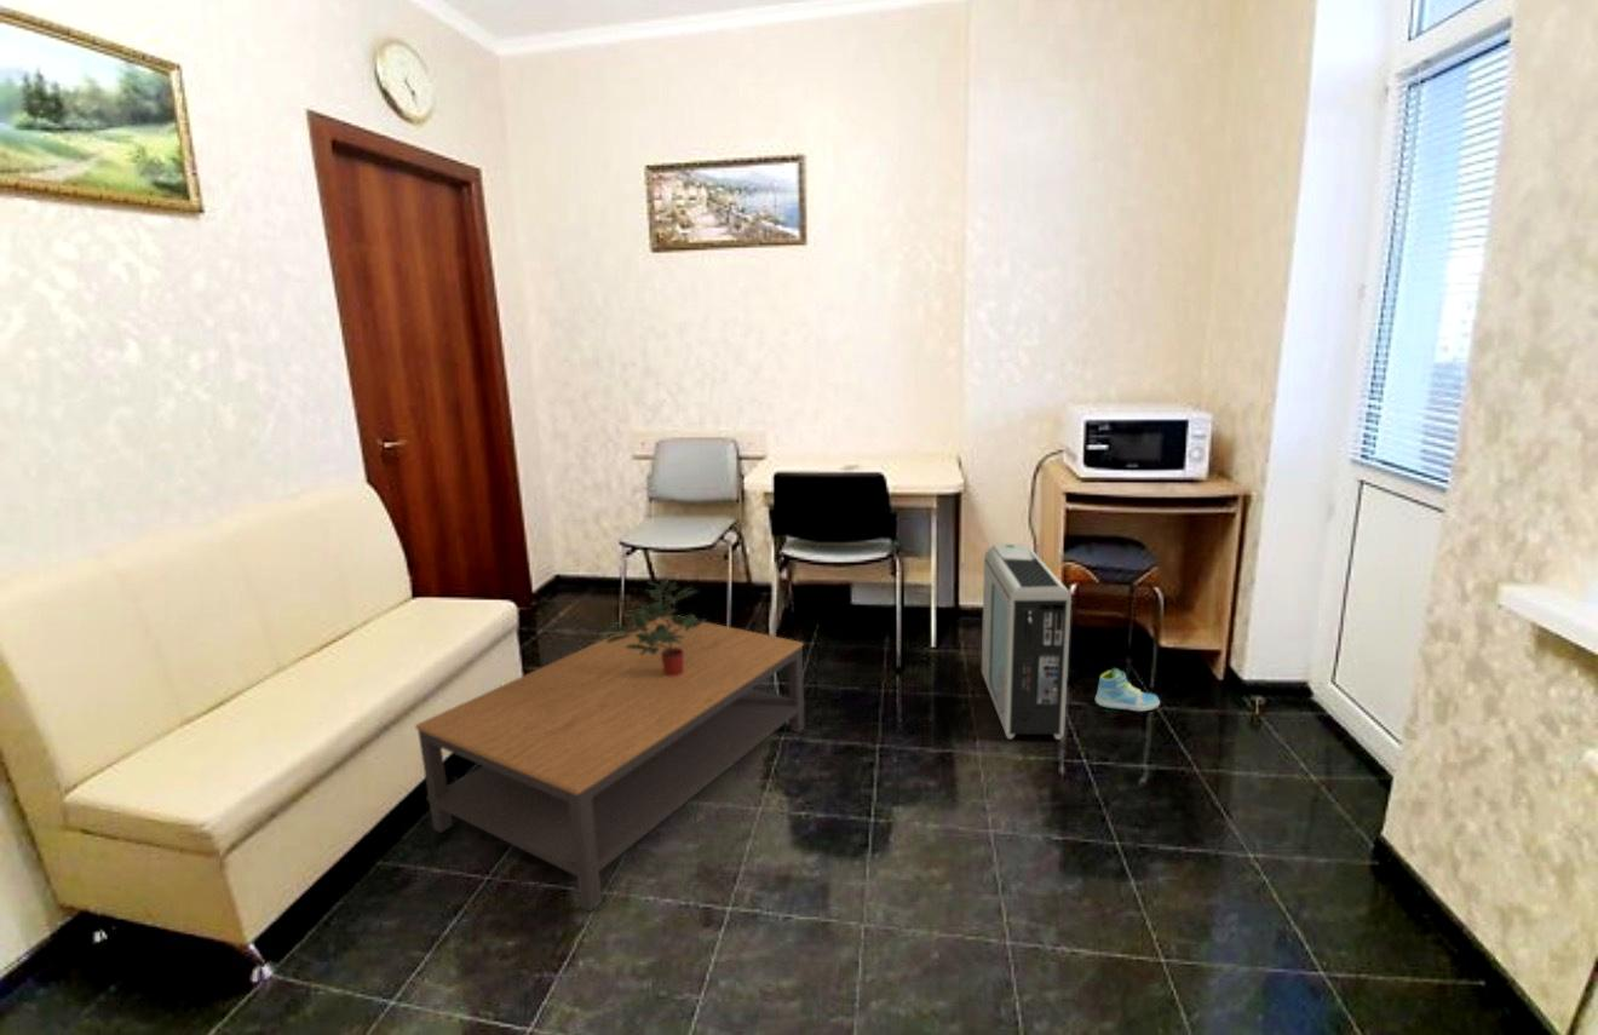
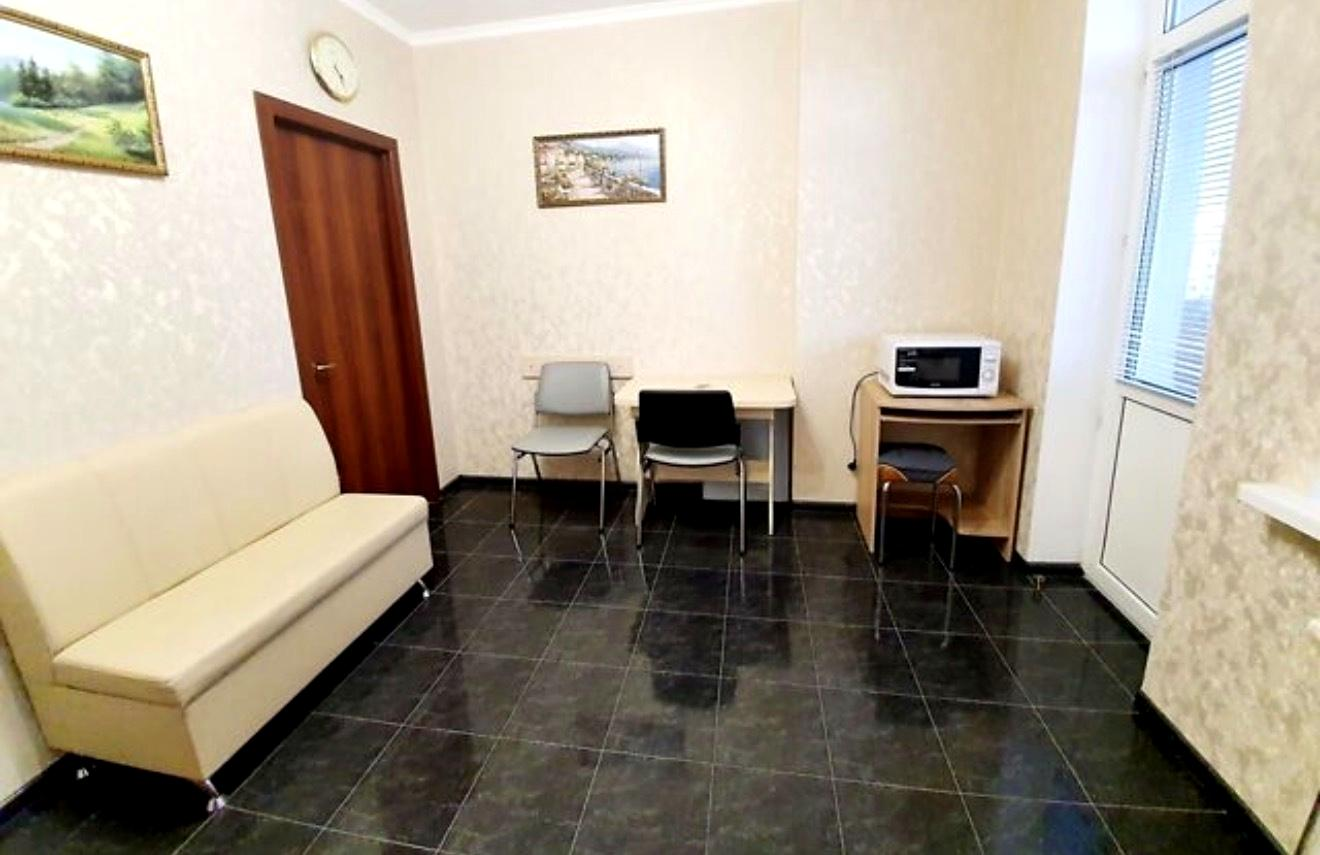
- potted plant (655, 628)
- air purifier (1021, 636)
- sneaker (1128, 688)
- coffee table (634, 726)
